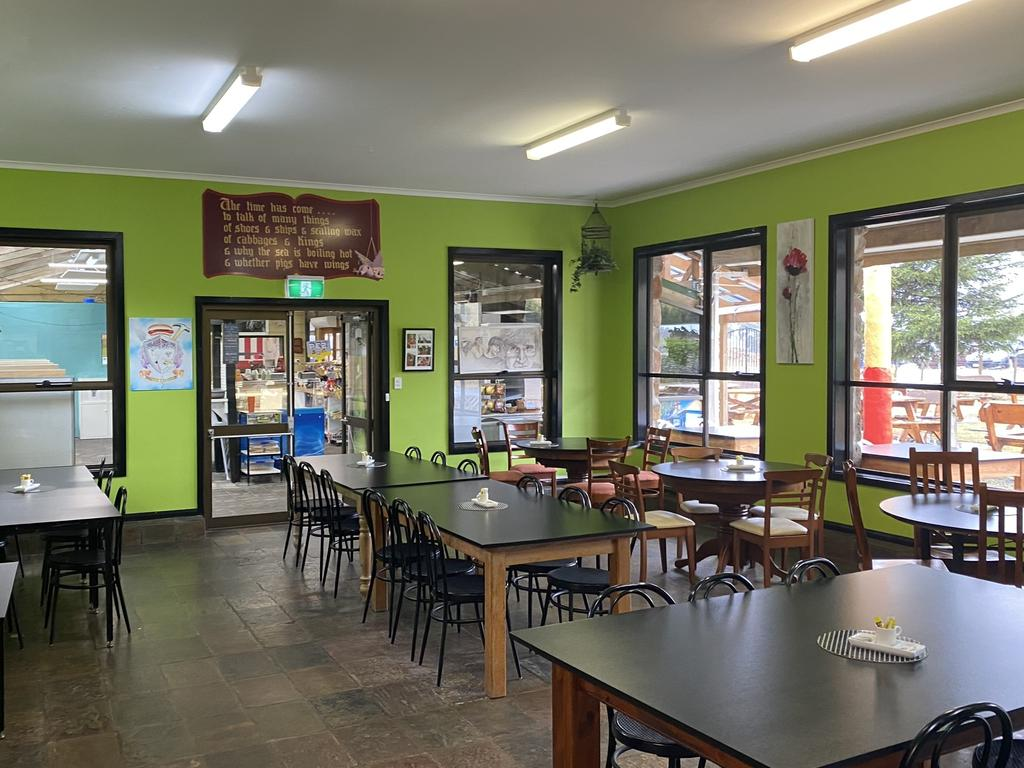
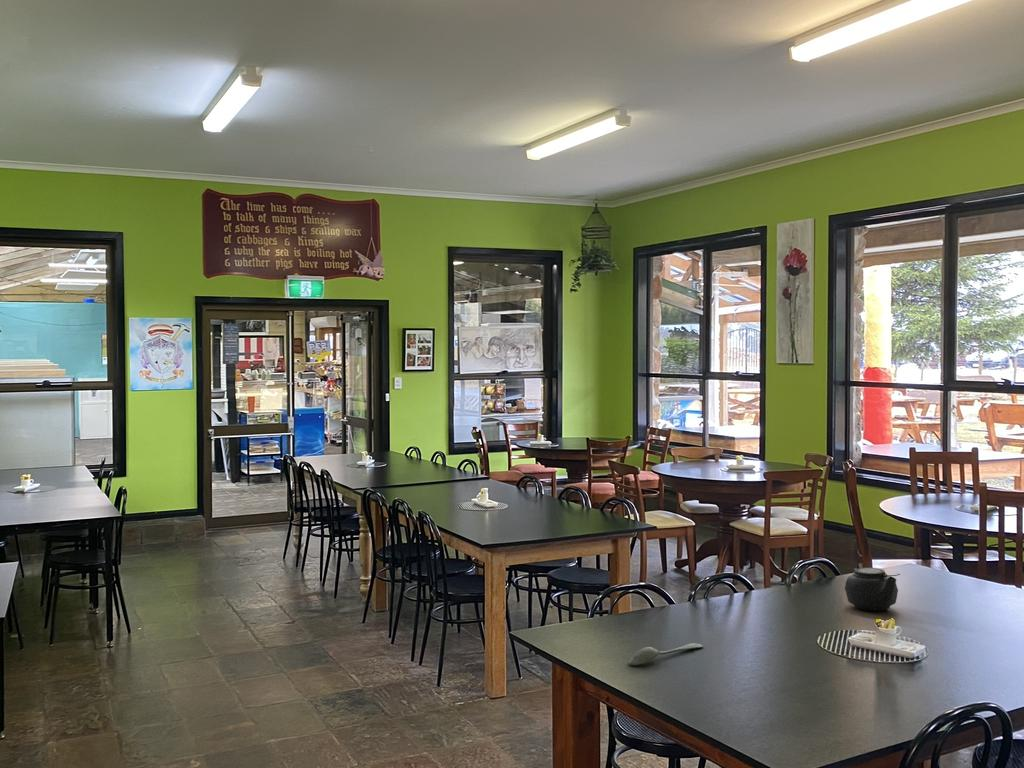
+ teapot (874, 590)
+ spoon (665, 651)
